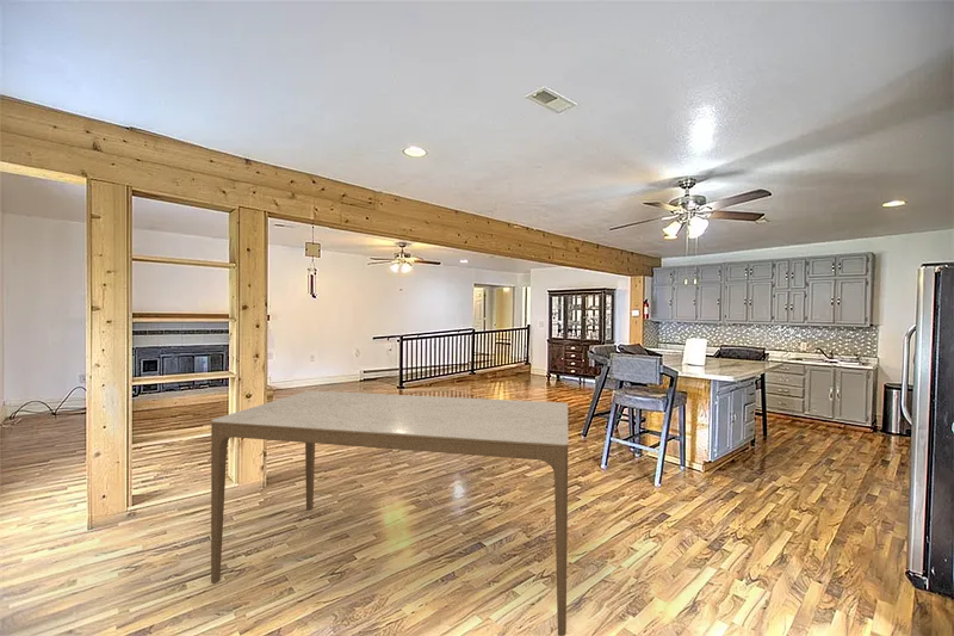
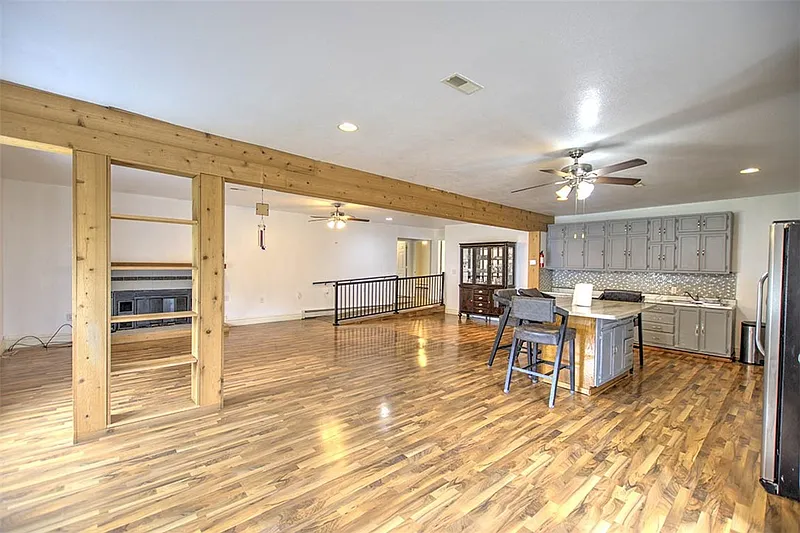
- dining table (411, 450)
